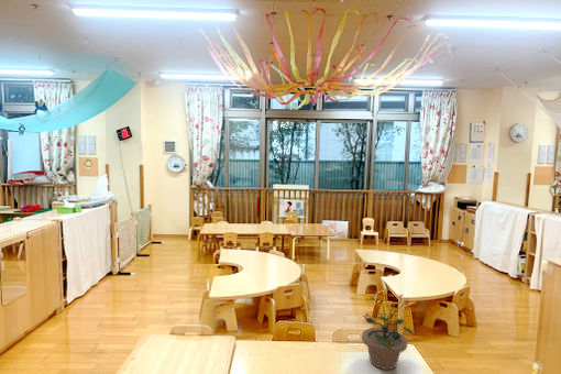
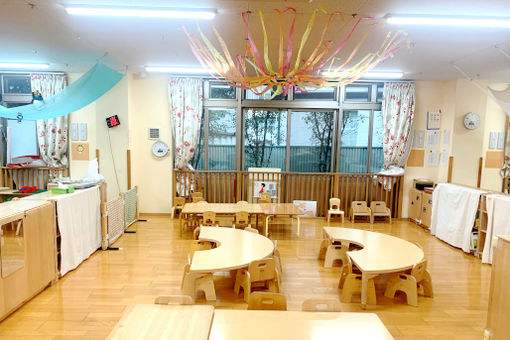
- potted plant (388, 329)
